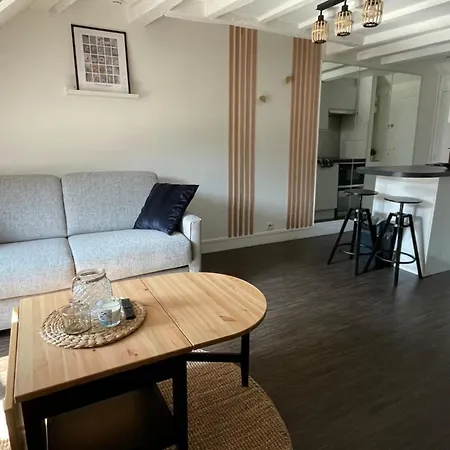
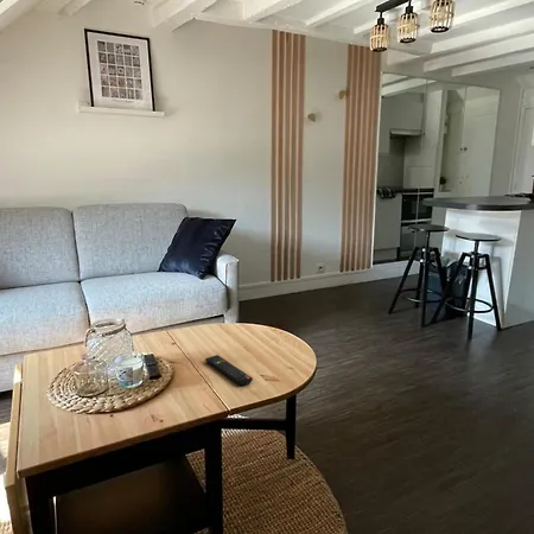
+ remote control (228, 369)
